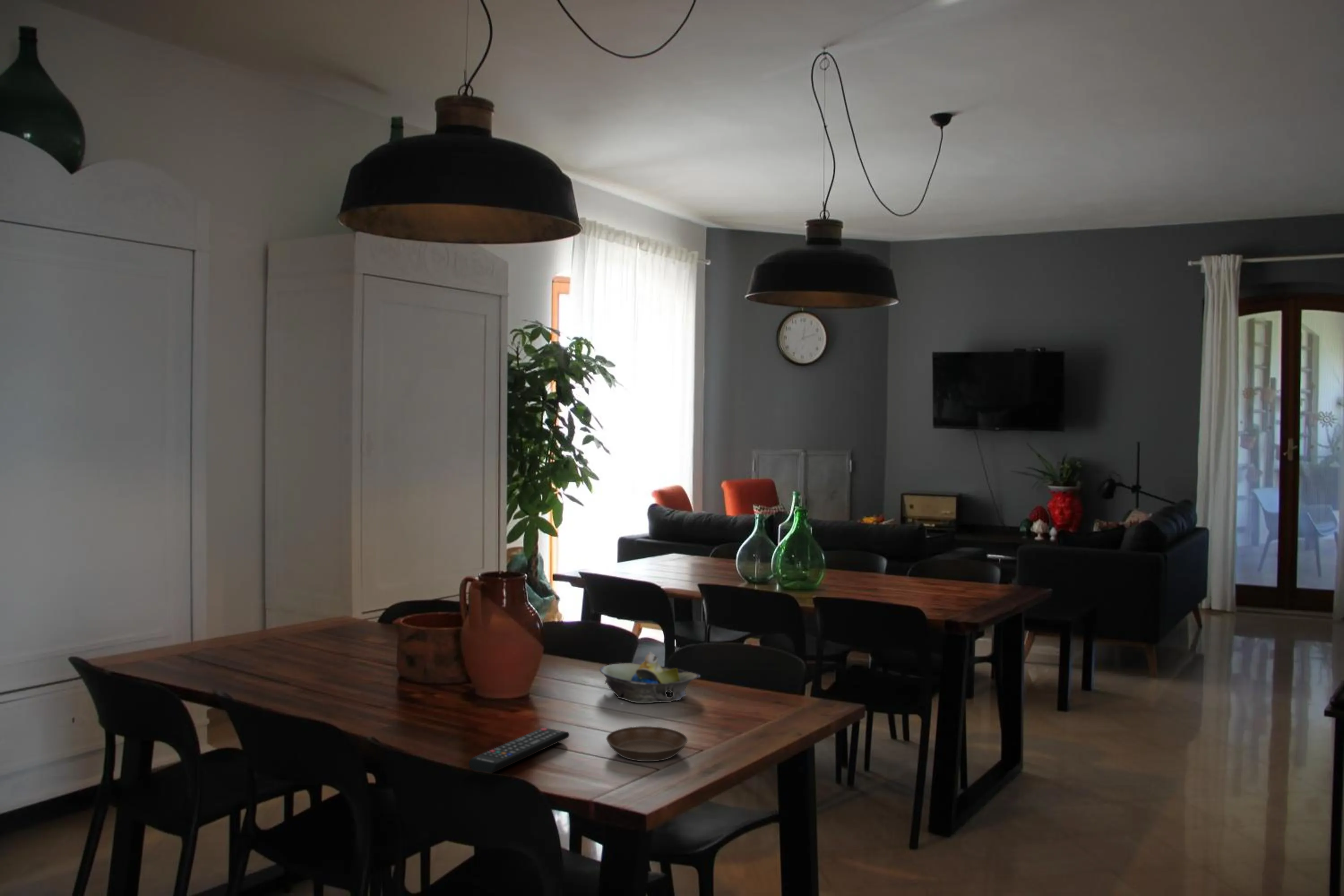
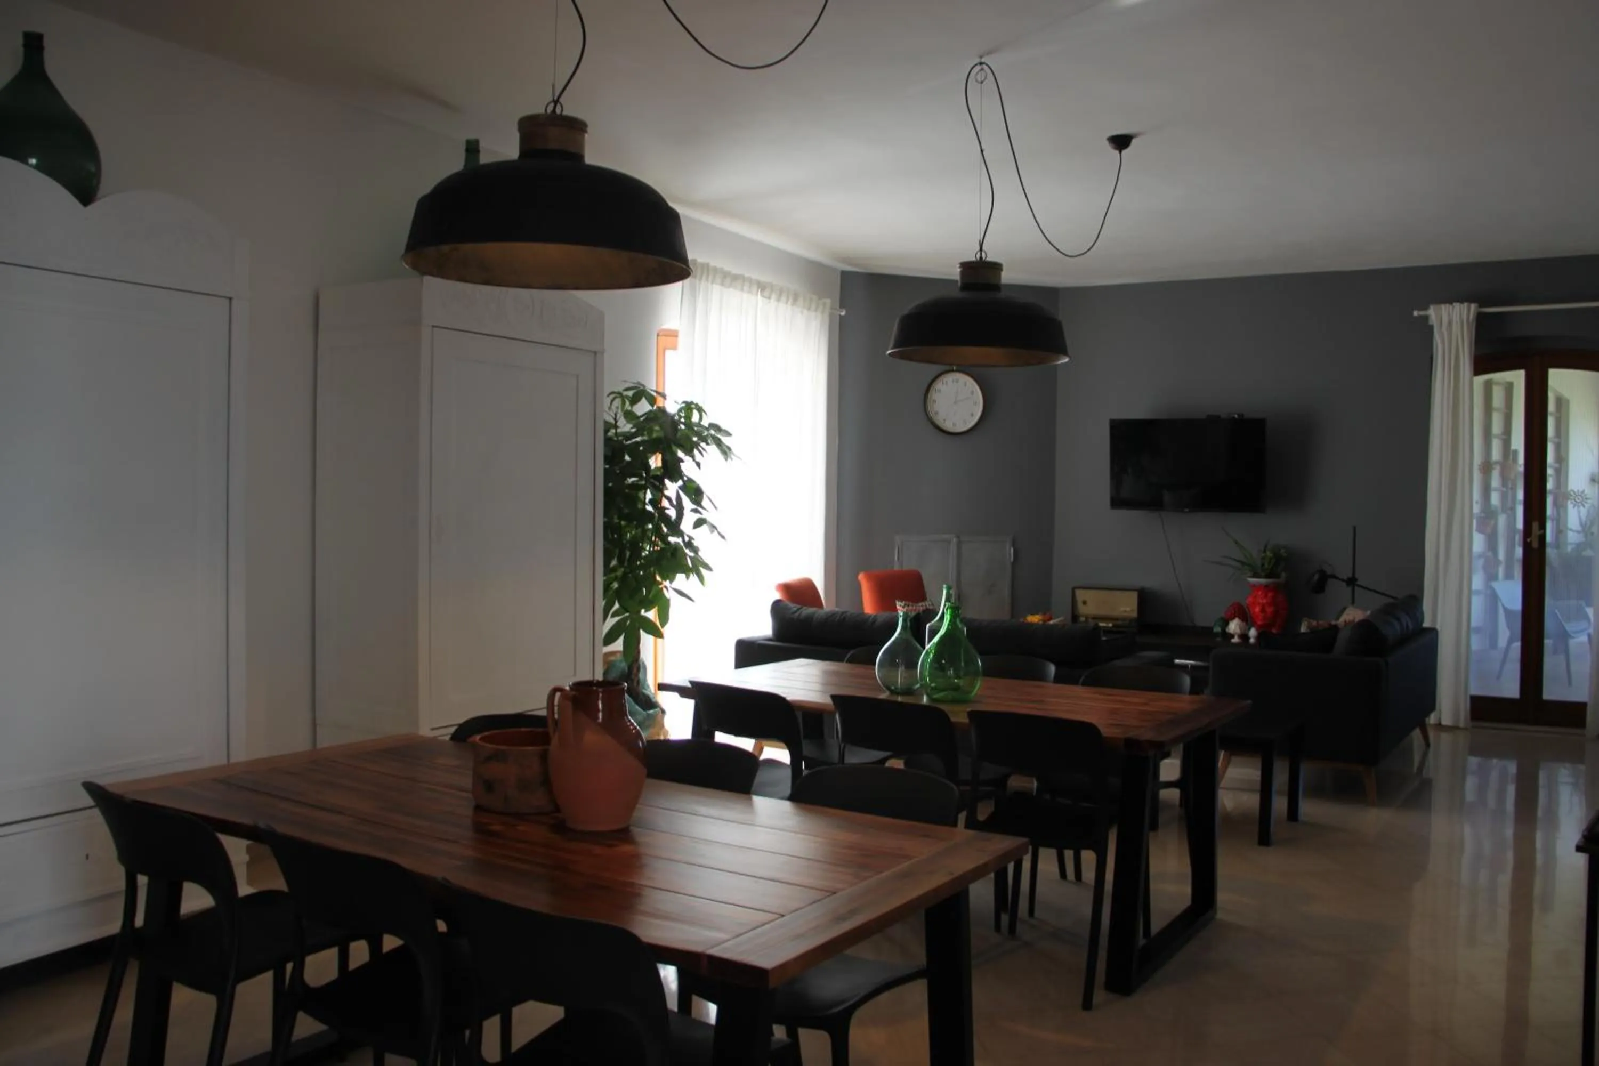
- decorative bowl (658, 673)
- remote control (521, 750)
- saucer (646, 745)
